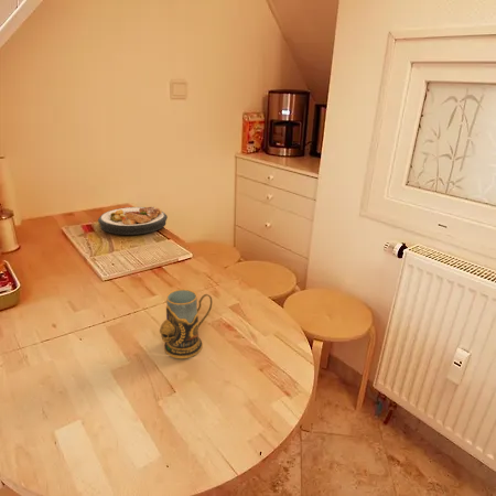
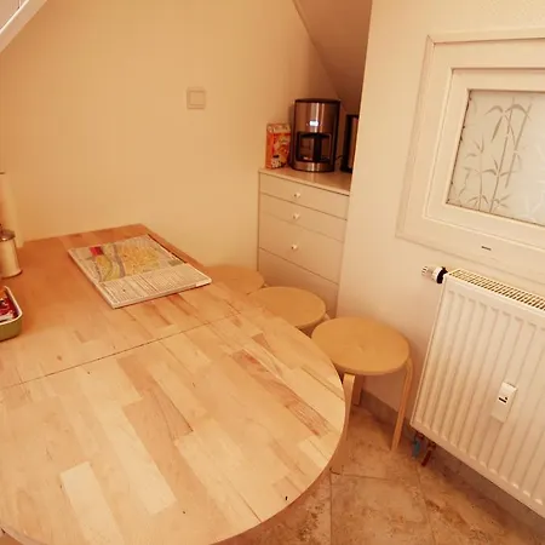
- mug (186, 320)
- plate (133, 217)
